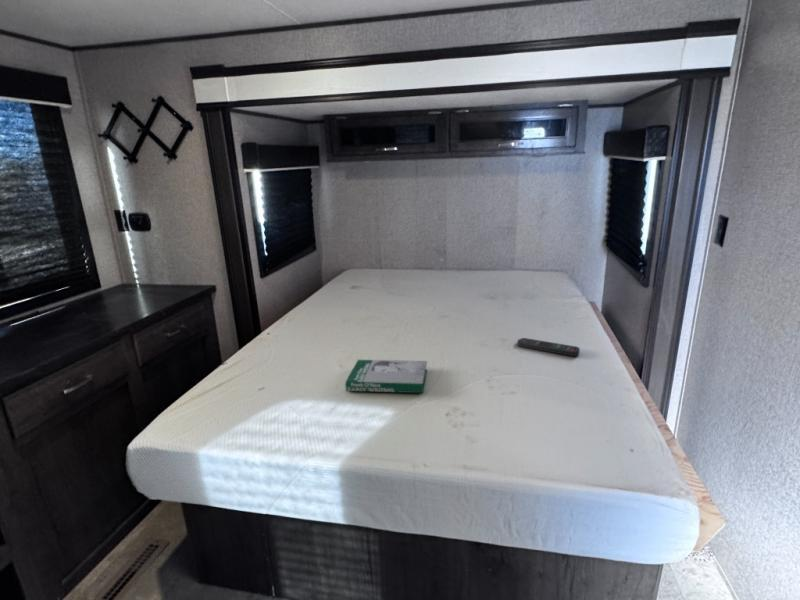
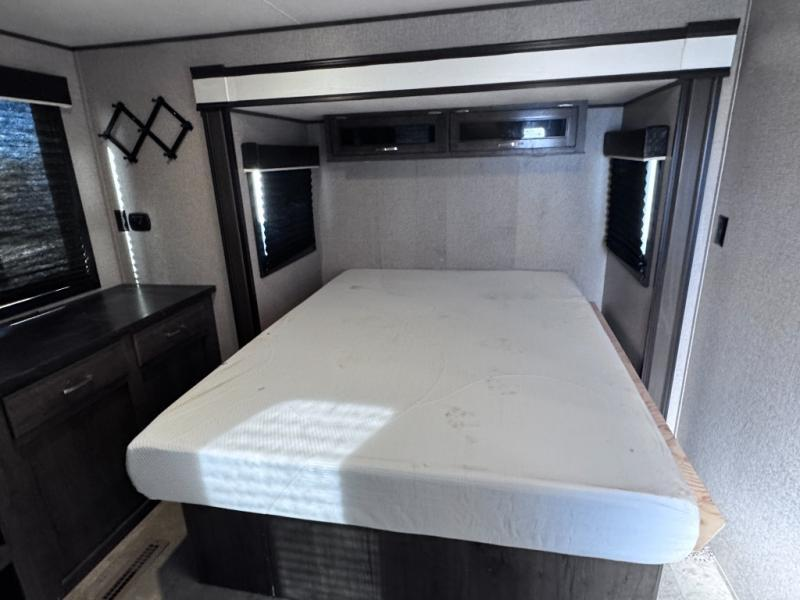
- book (388, 375)
- remote control (547, 346)
